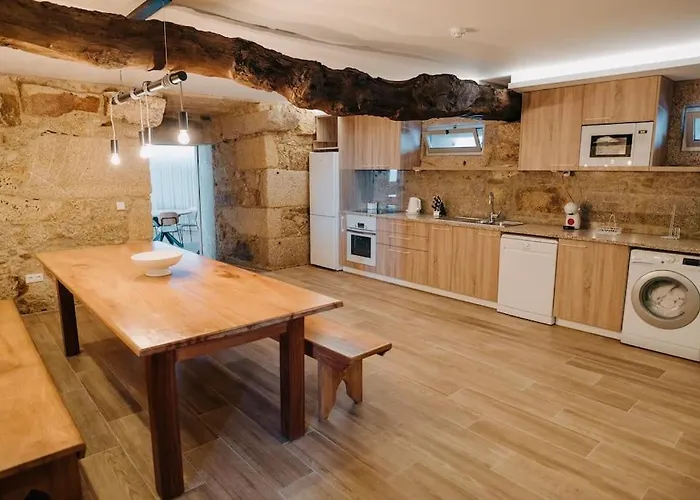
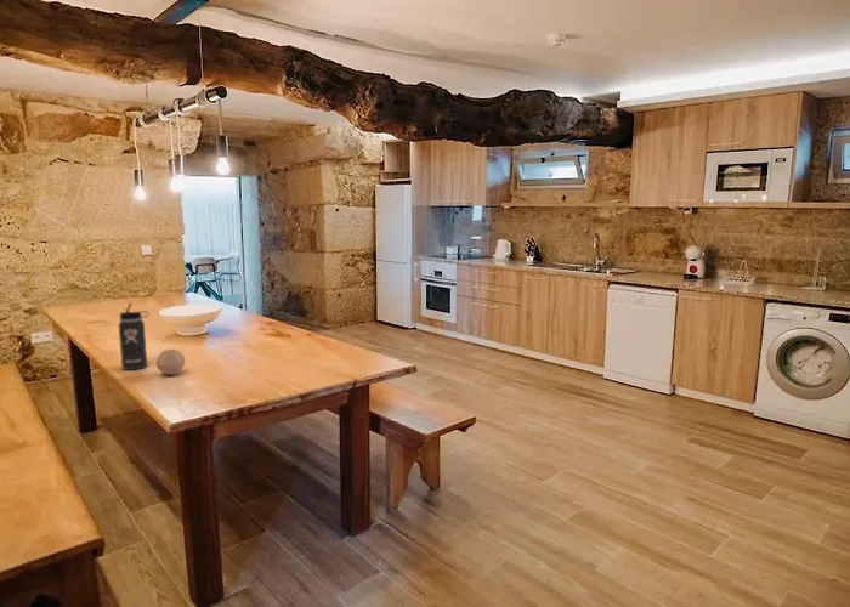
+ fruit (170, 362)
+ thermos bottle (135, 334)
